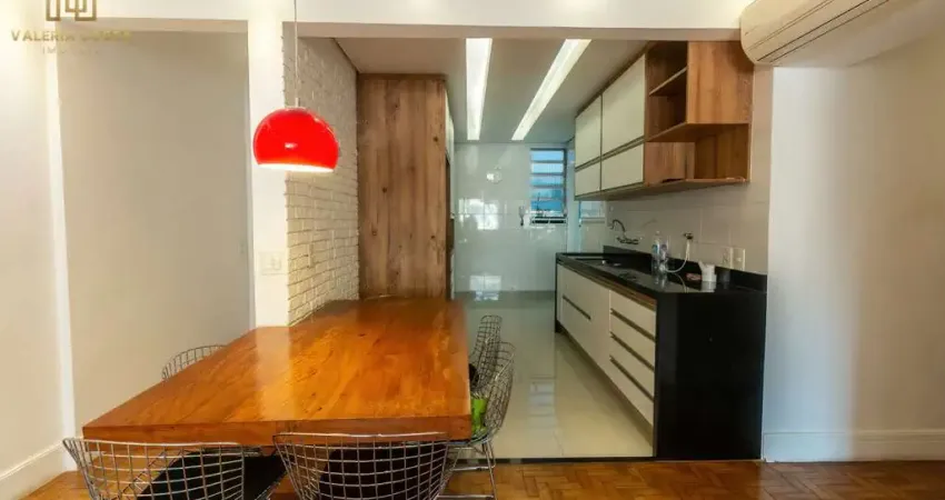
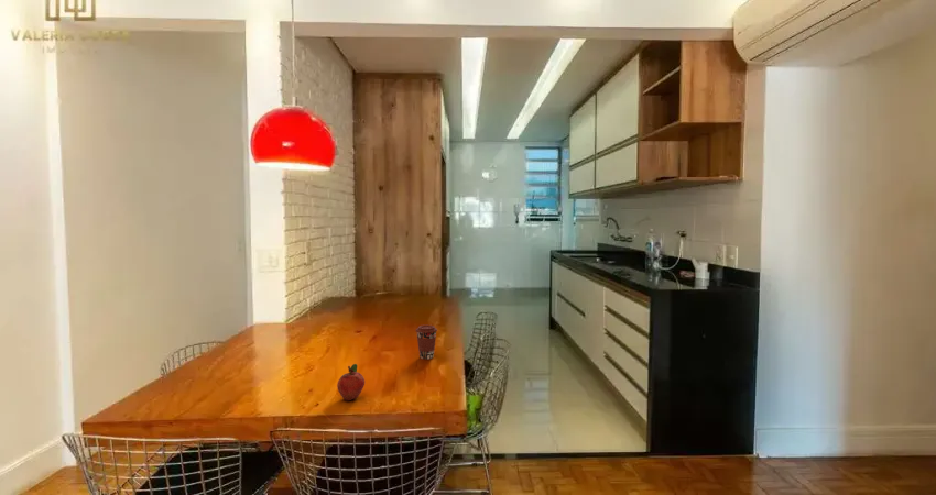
+ fruit (351, 382)
+ coffee cup (426, 342)
